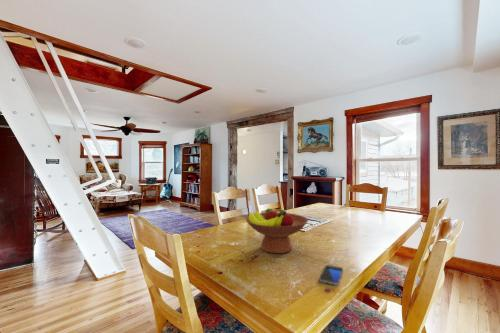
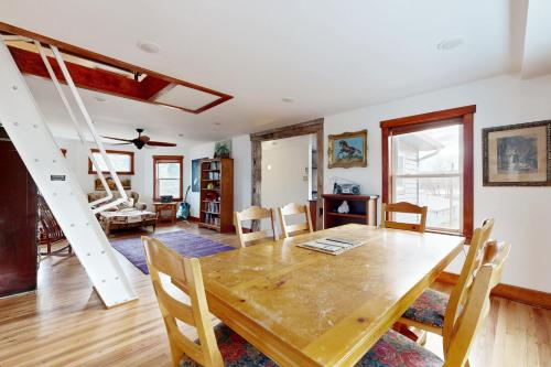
- smartphone (331, 274)
- fruit bowl (276, 227)
